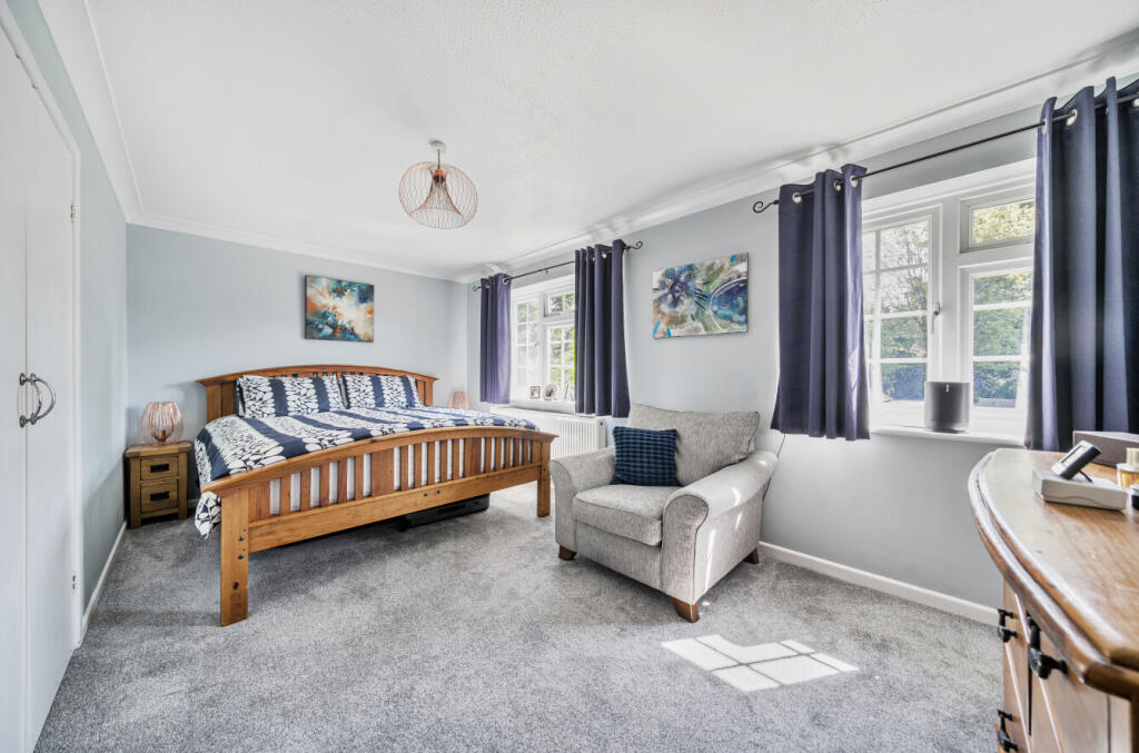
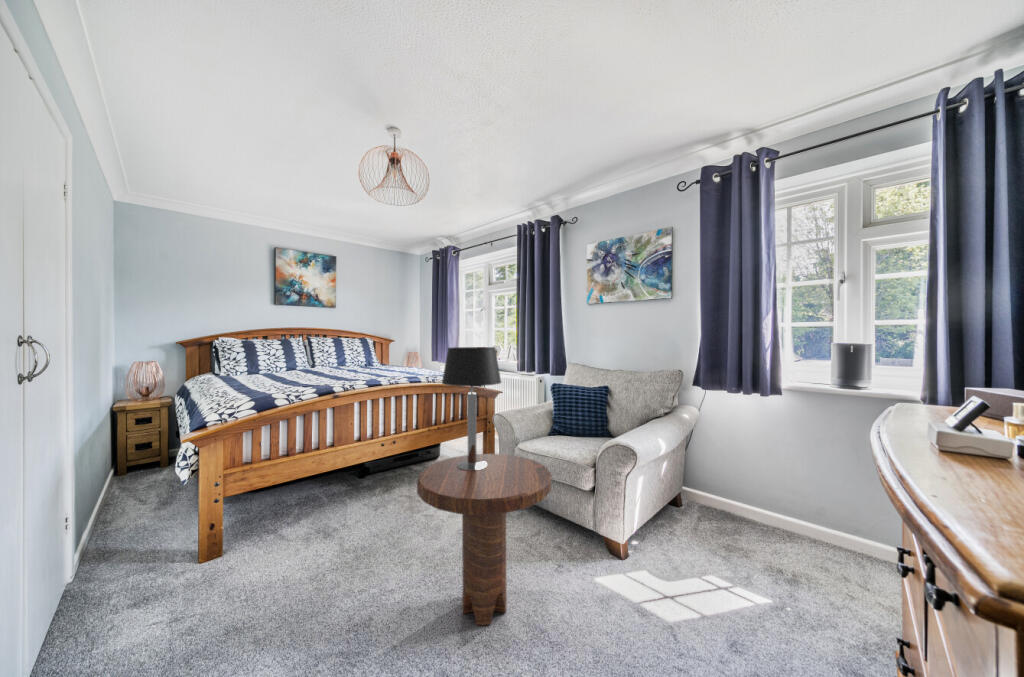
+ table lamp (471, 406)
+ side table (485, 541)
